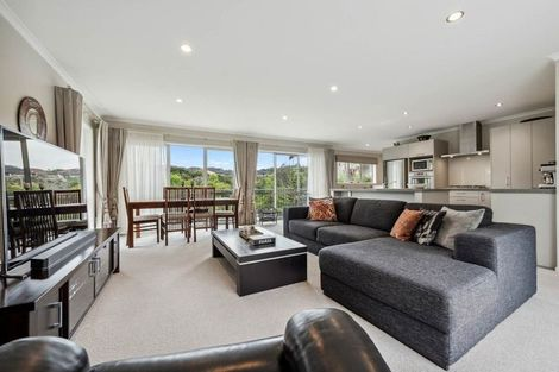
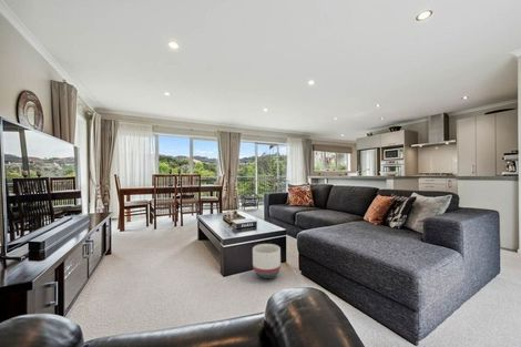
+ planter (266, 262)
